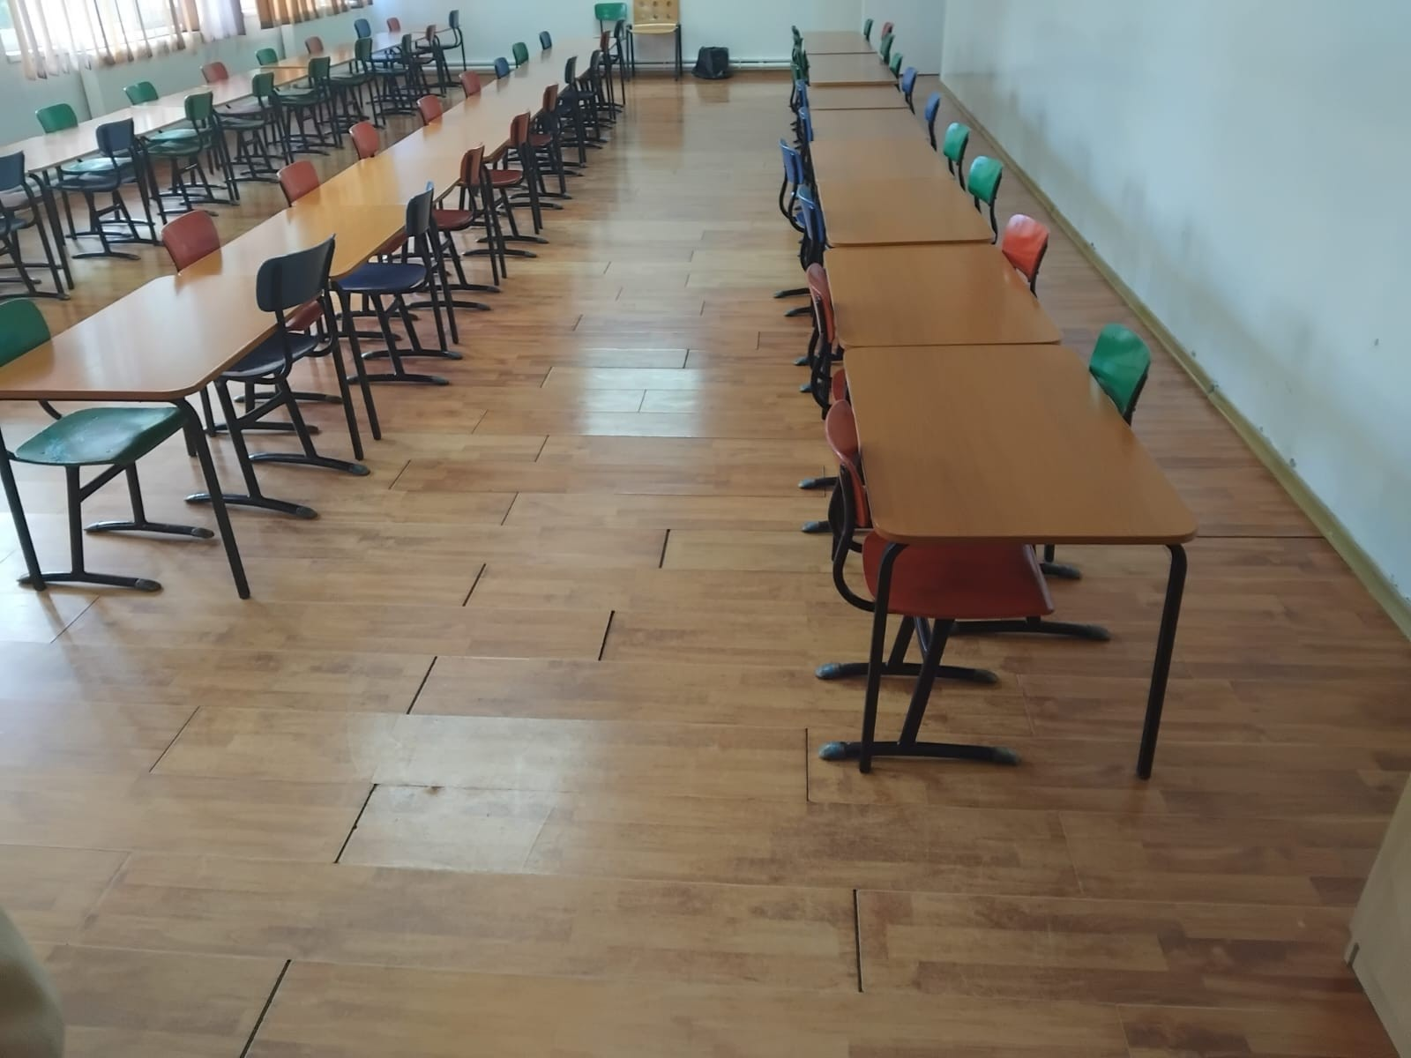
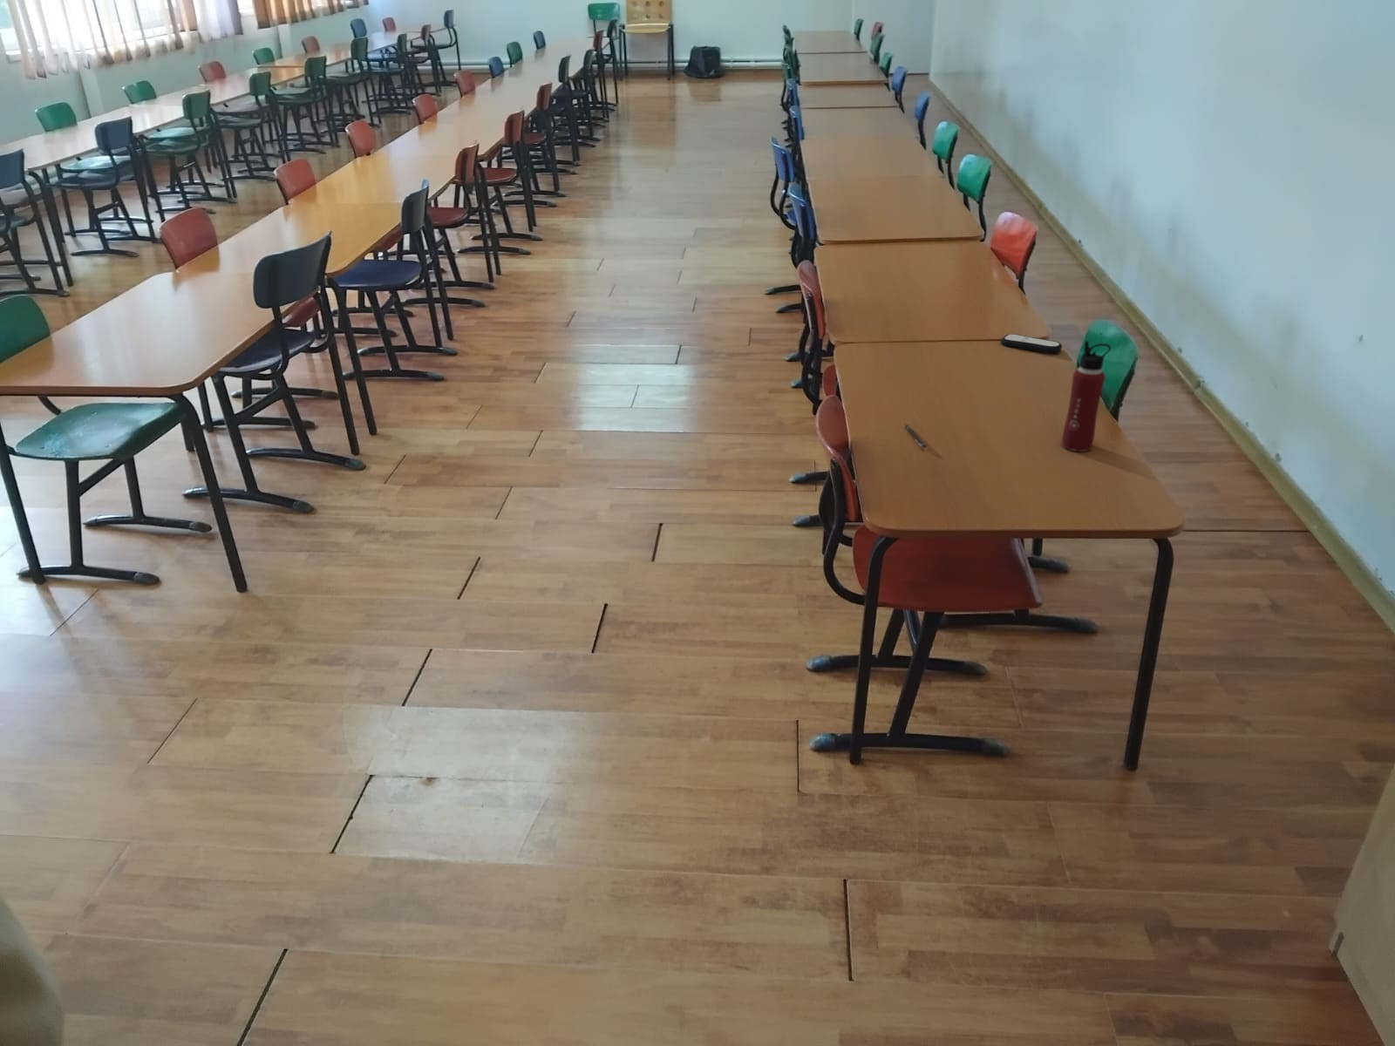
+ water bottle (1085, 394)
+ remote control (1031, 343)
+ pen (914, 435)
